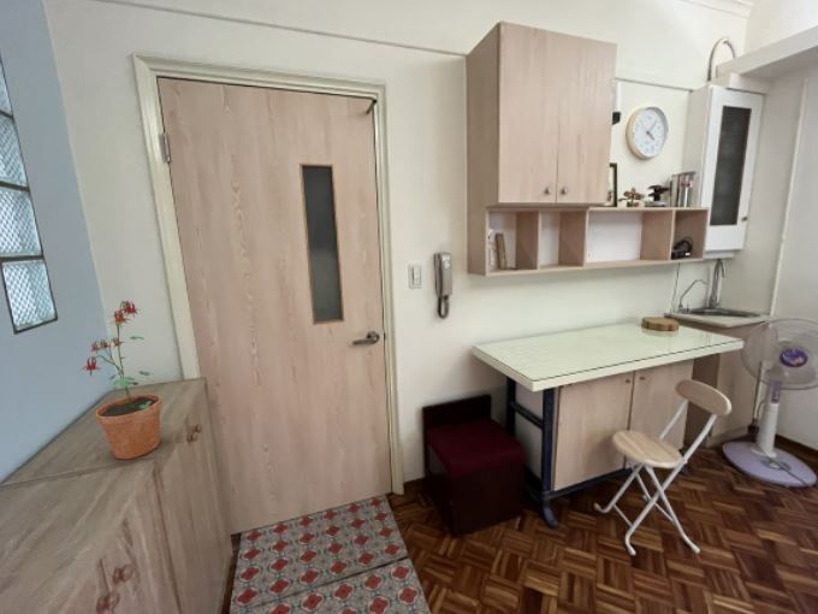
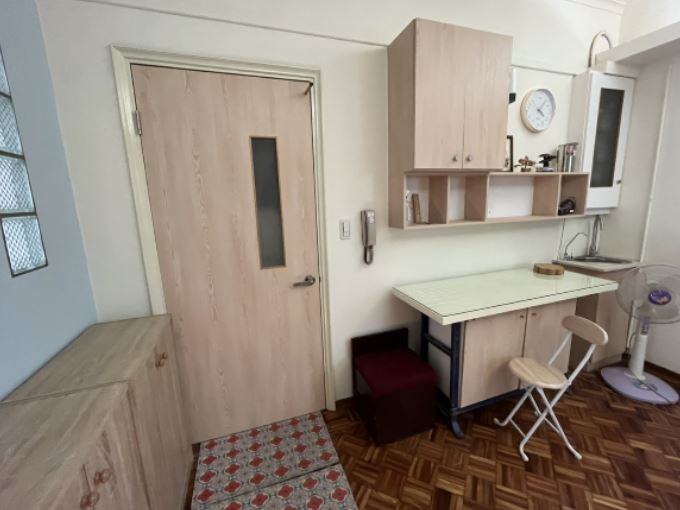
- potted plant (119, 379)
